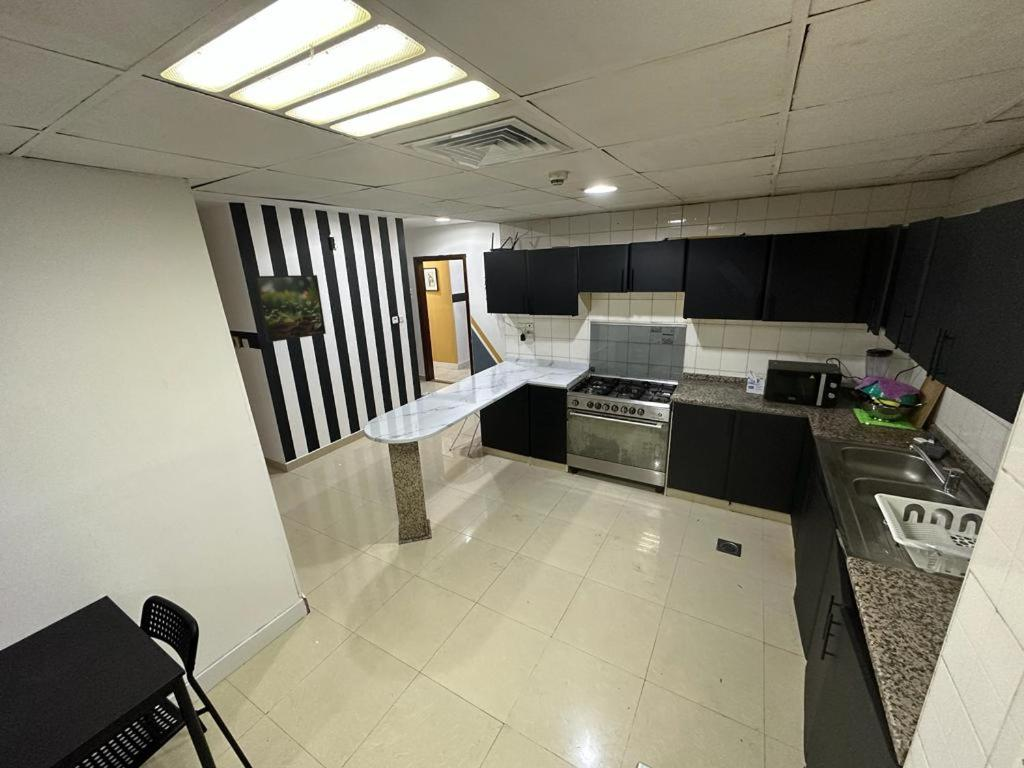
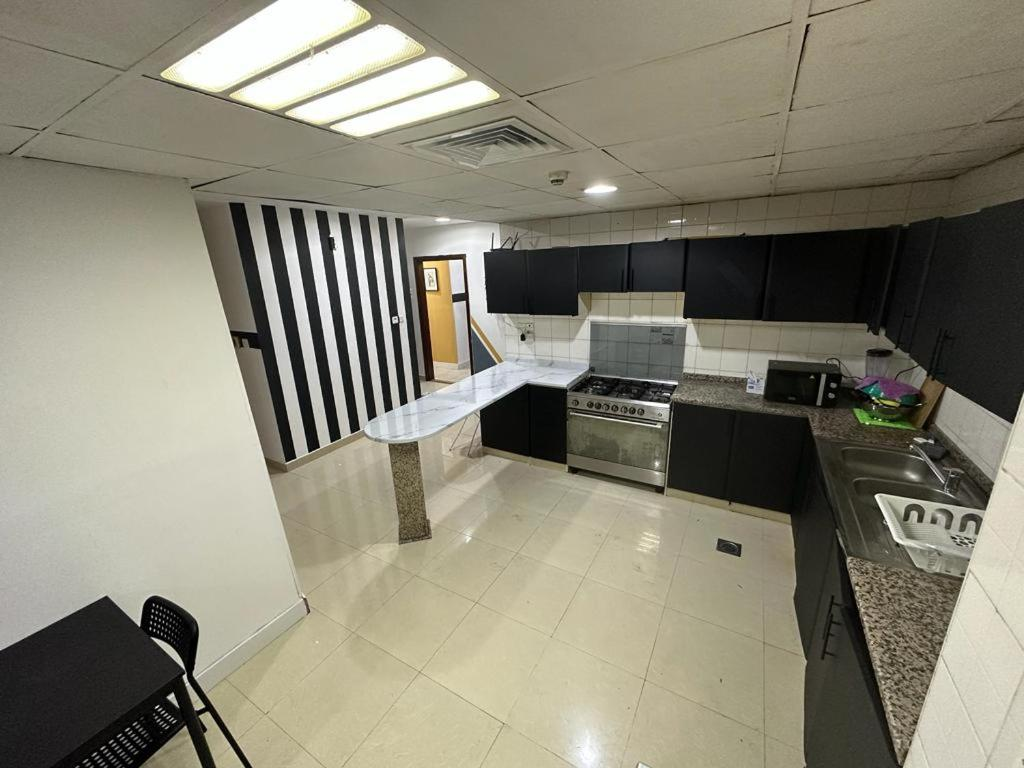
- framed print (293, 307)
